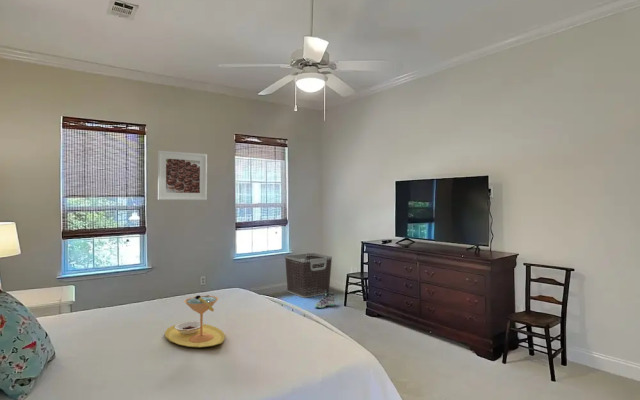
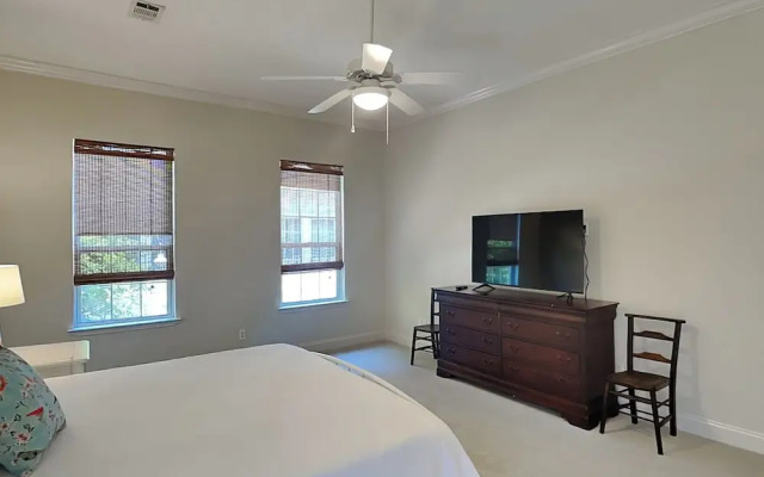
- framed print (183, 176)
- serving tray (197, 312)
- clothes hamper (308, 274)
- sneaker (324, 298)
